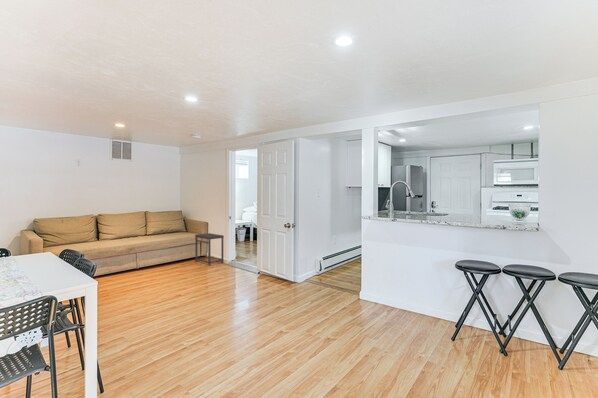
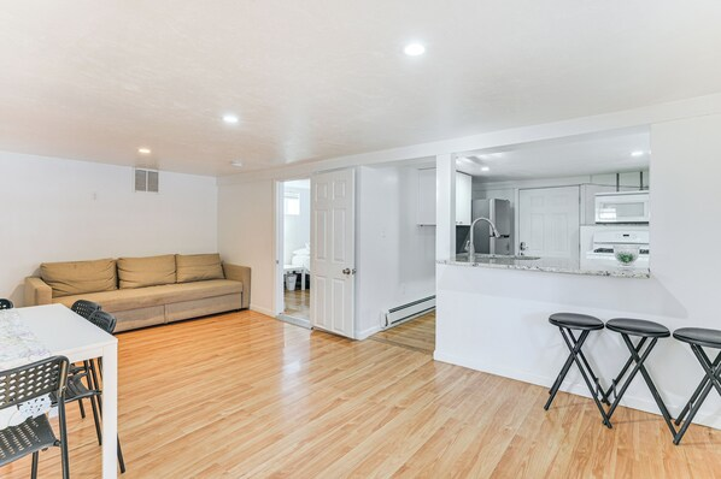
- side table (209, 248)
